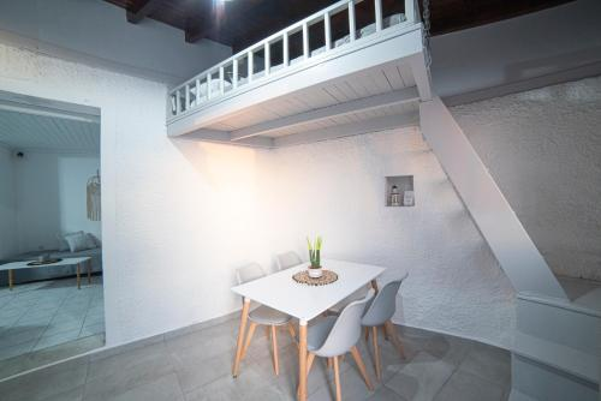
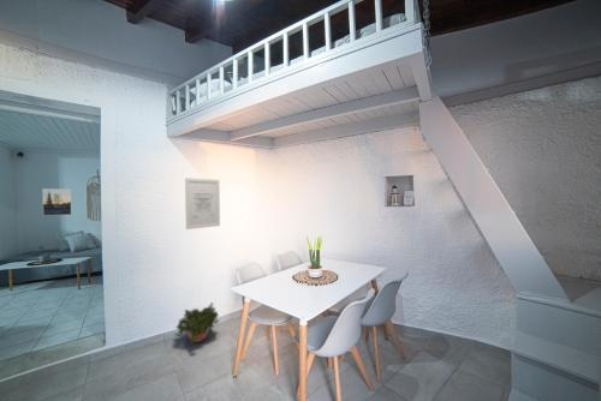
+ potted plant (197, 323)
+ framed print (56, 202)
+ wall art (203, 203)
